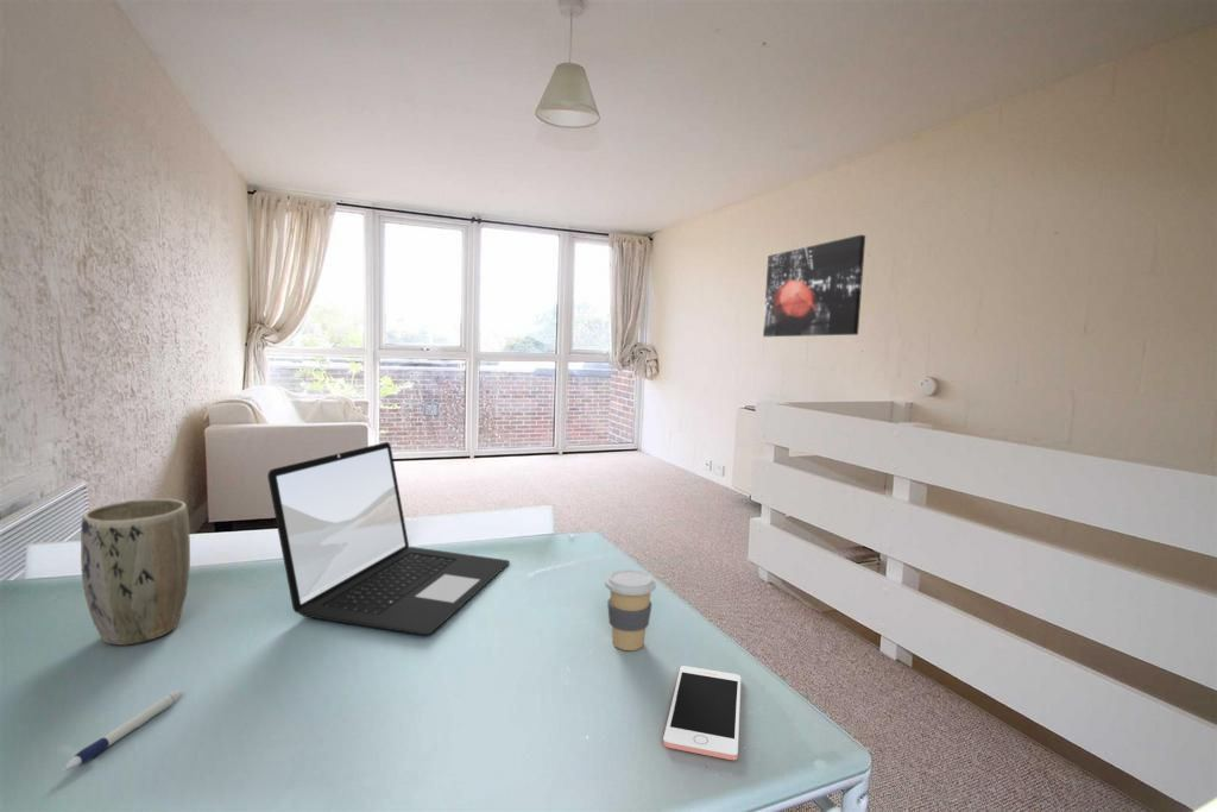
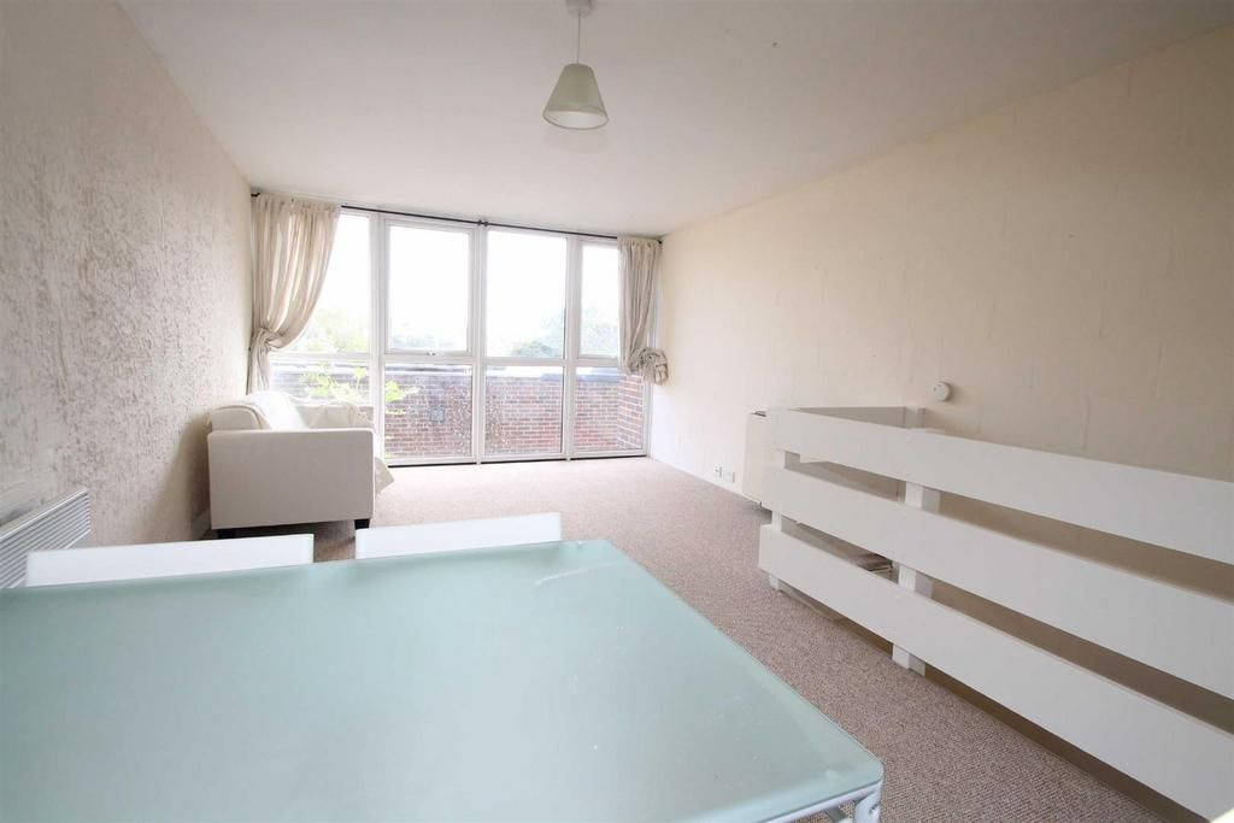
- laptop (404, 523)
- wall art (808, 291)
- cell phone (705, 707)
- coffee cup (629, 610)
- plant pot (138, 569)
- pen (126, 728)
